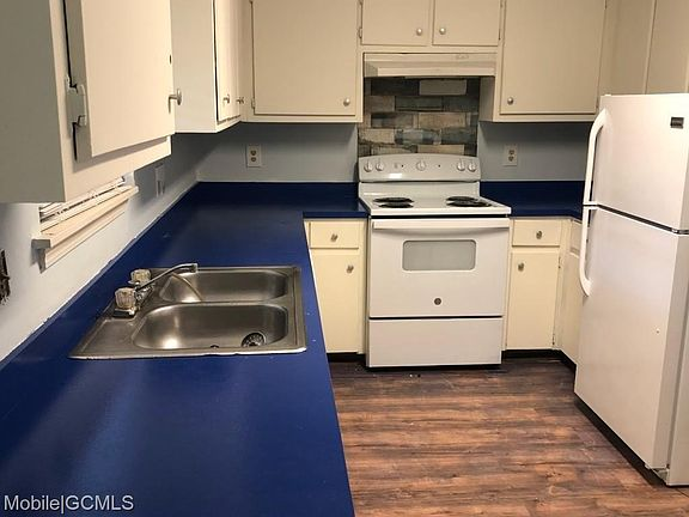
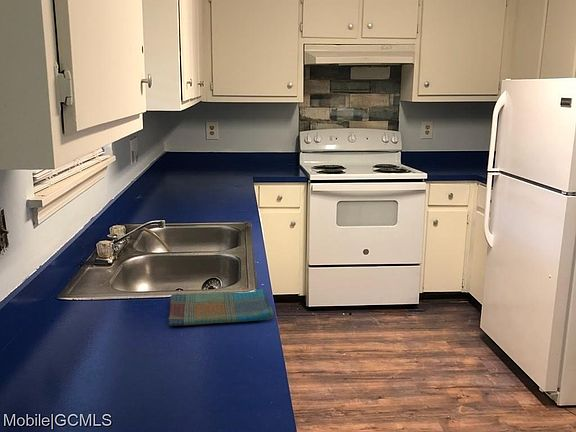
+ dish towel (220, 306)
